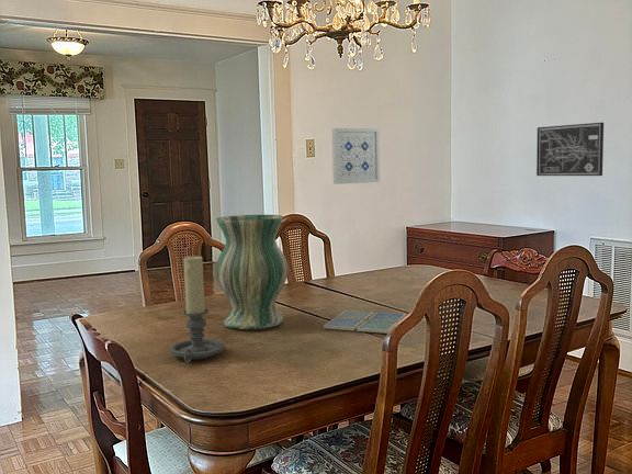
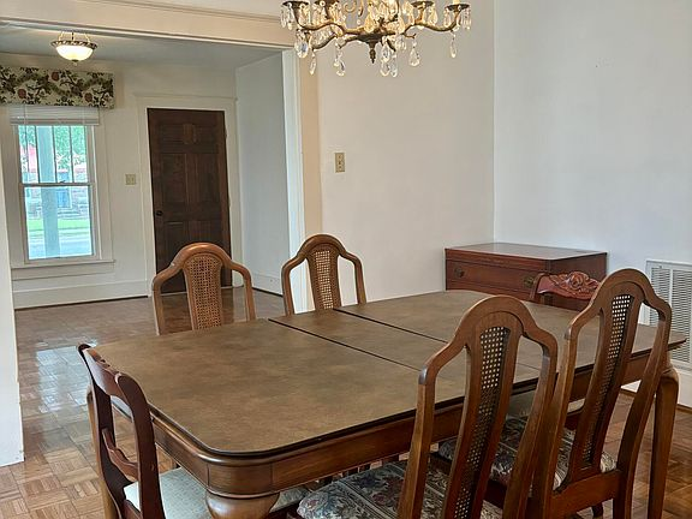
- wall art (568, 150)
- drink coaster (365, 320)
- vase (251, 270)
- wall art (356, 156)
- candle holder (193, 306)
